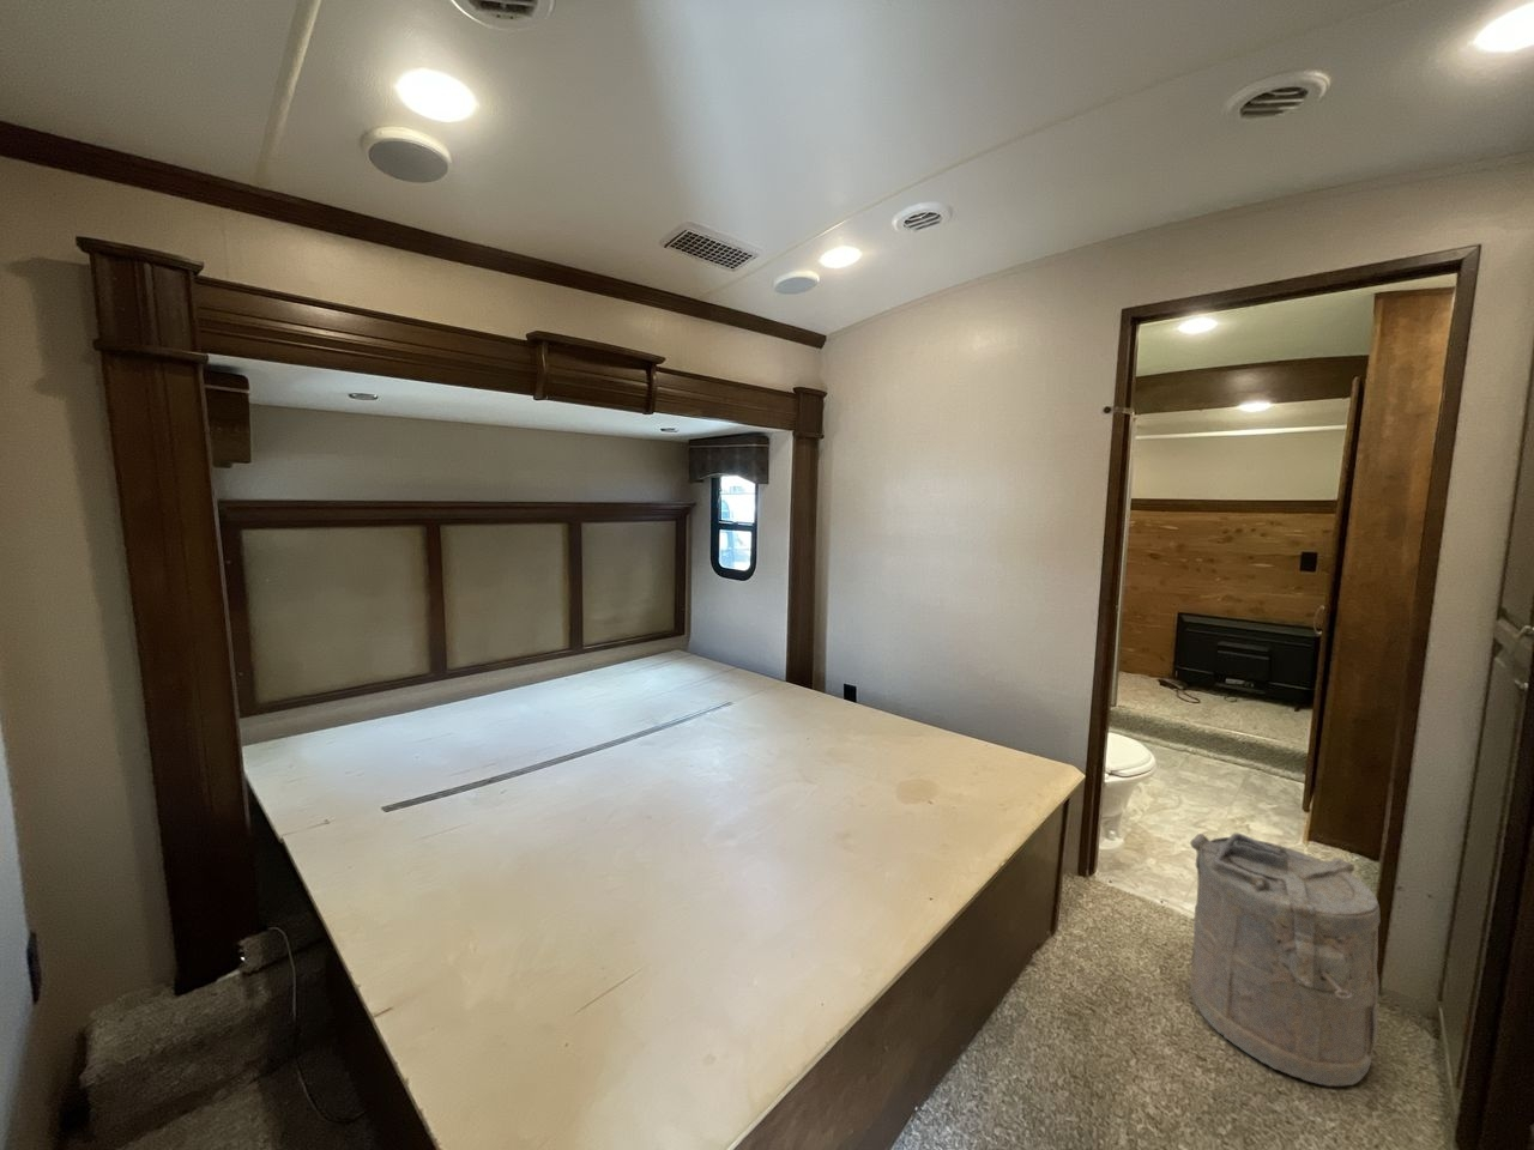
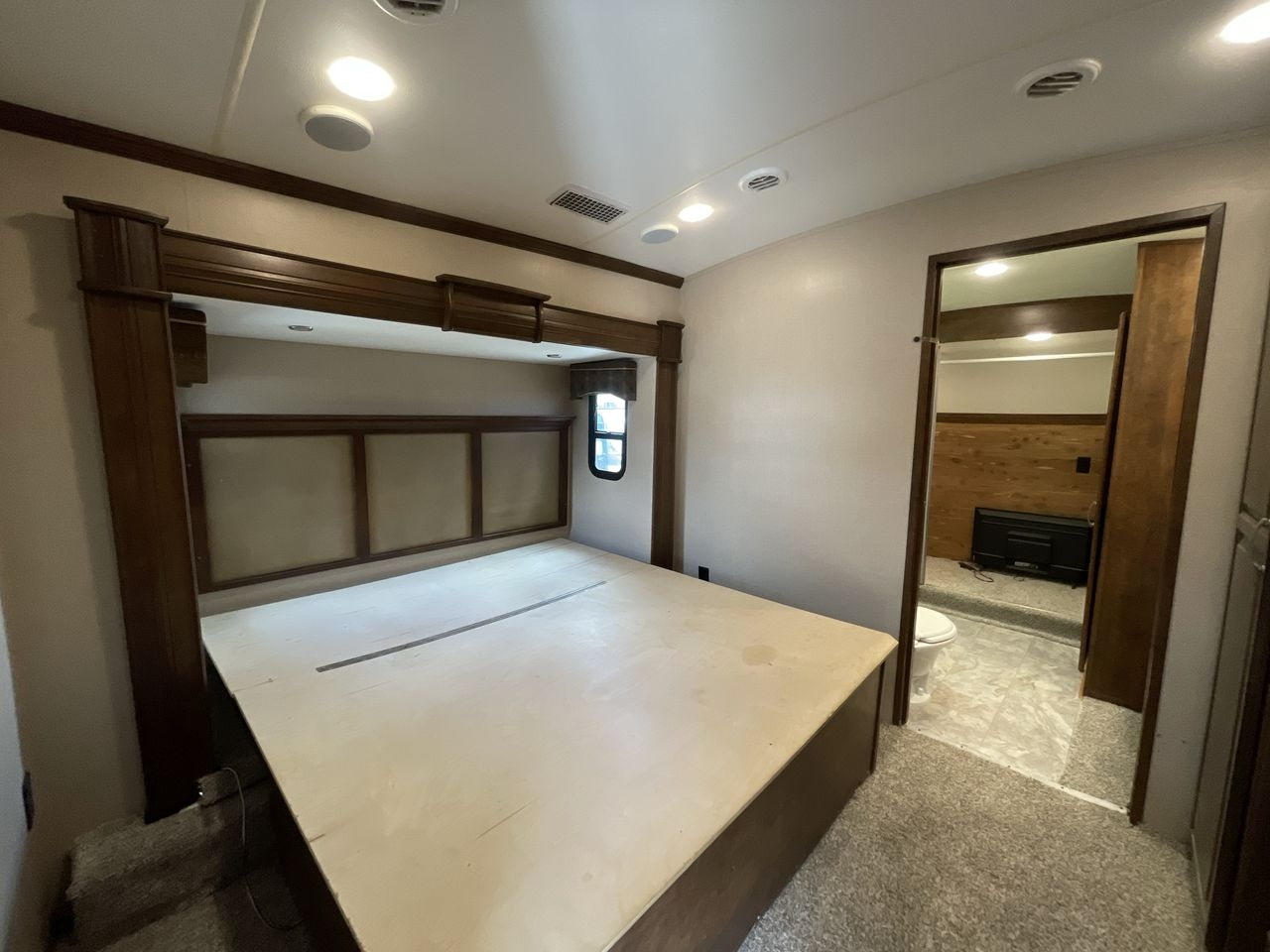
- laundry hamper (1288, 941)
